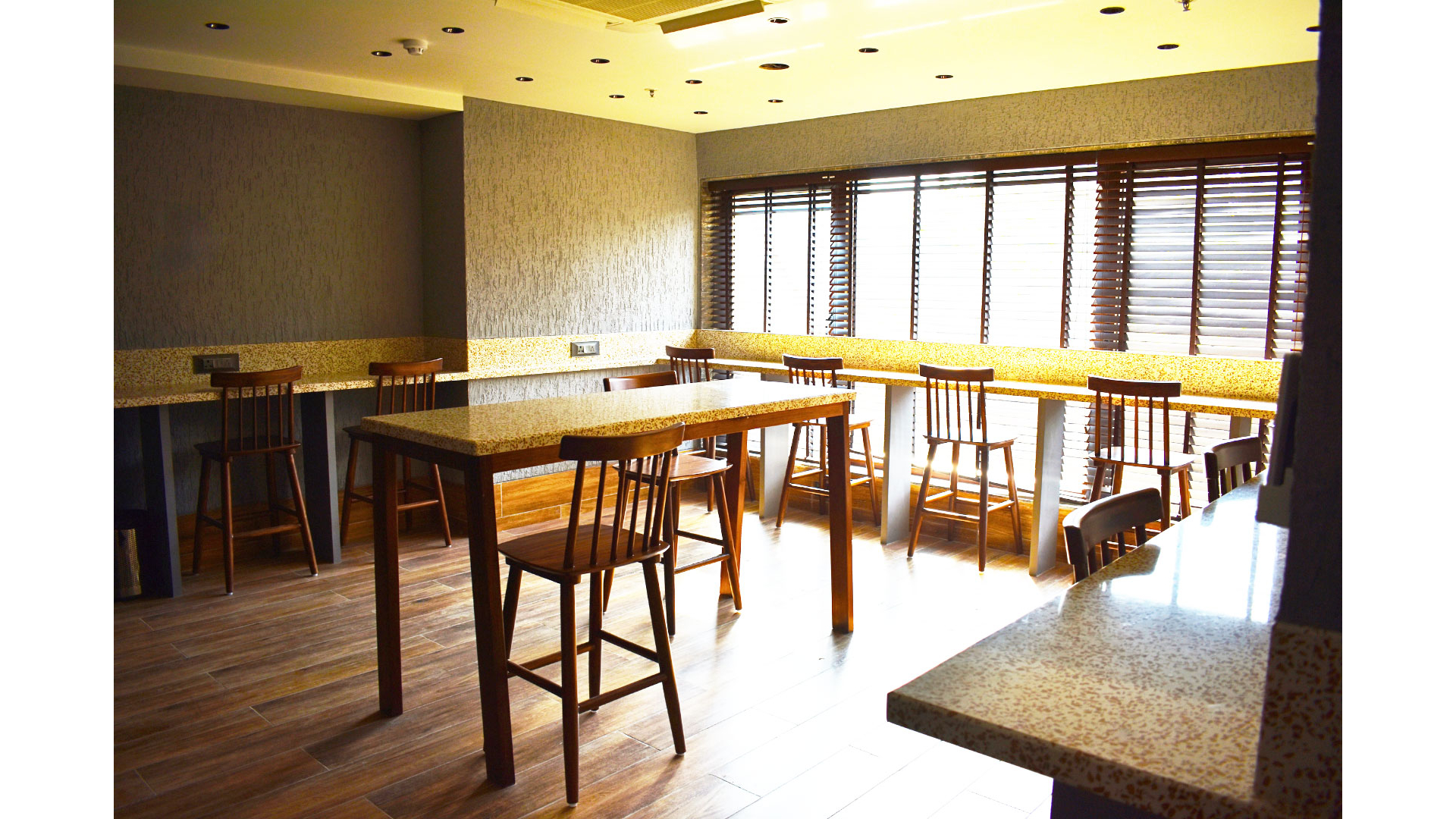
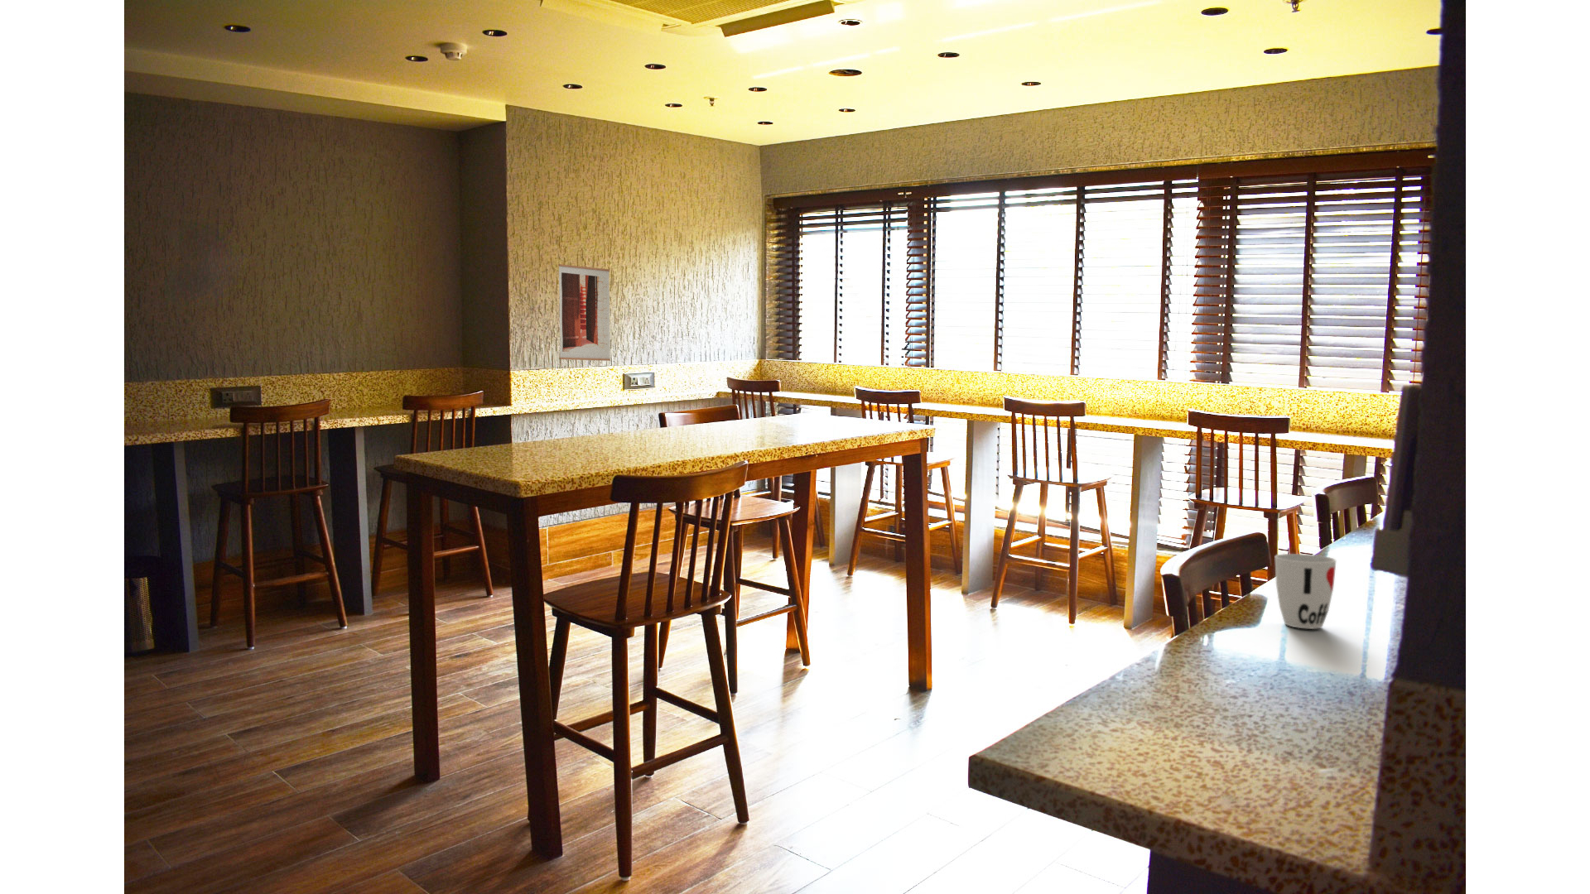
+ cup (1304, 591)
+ wall art (584, 313)
